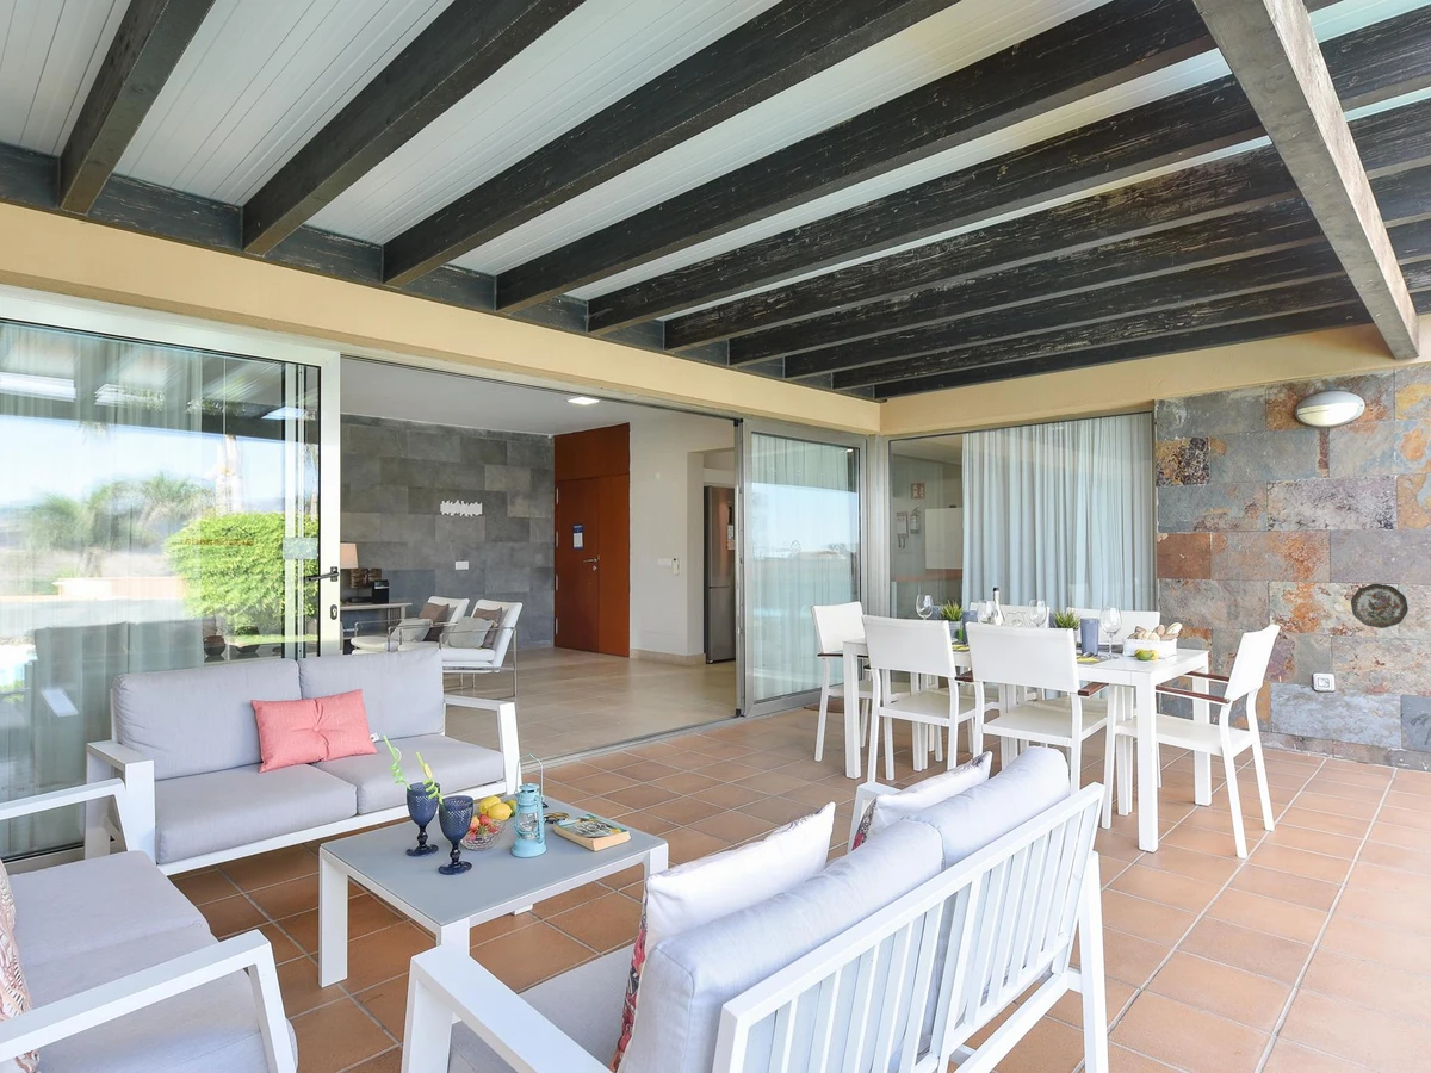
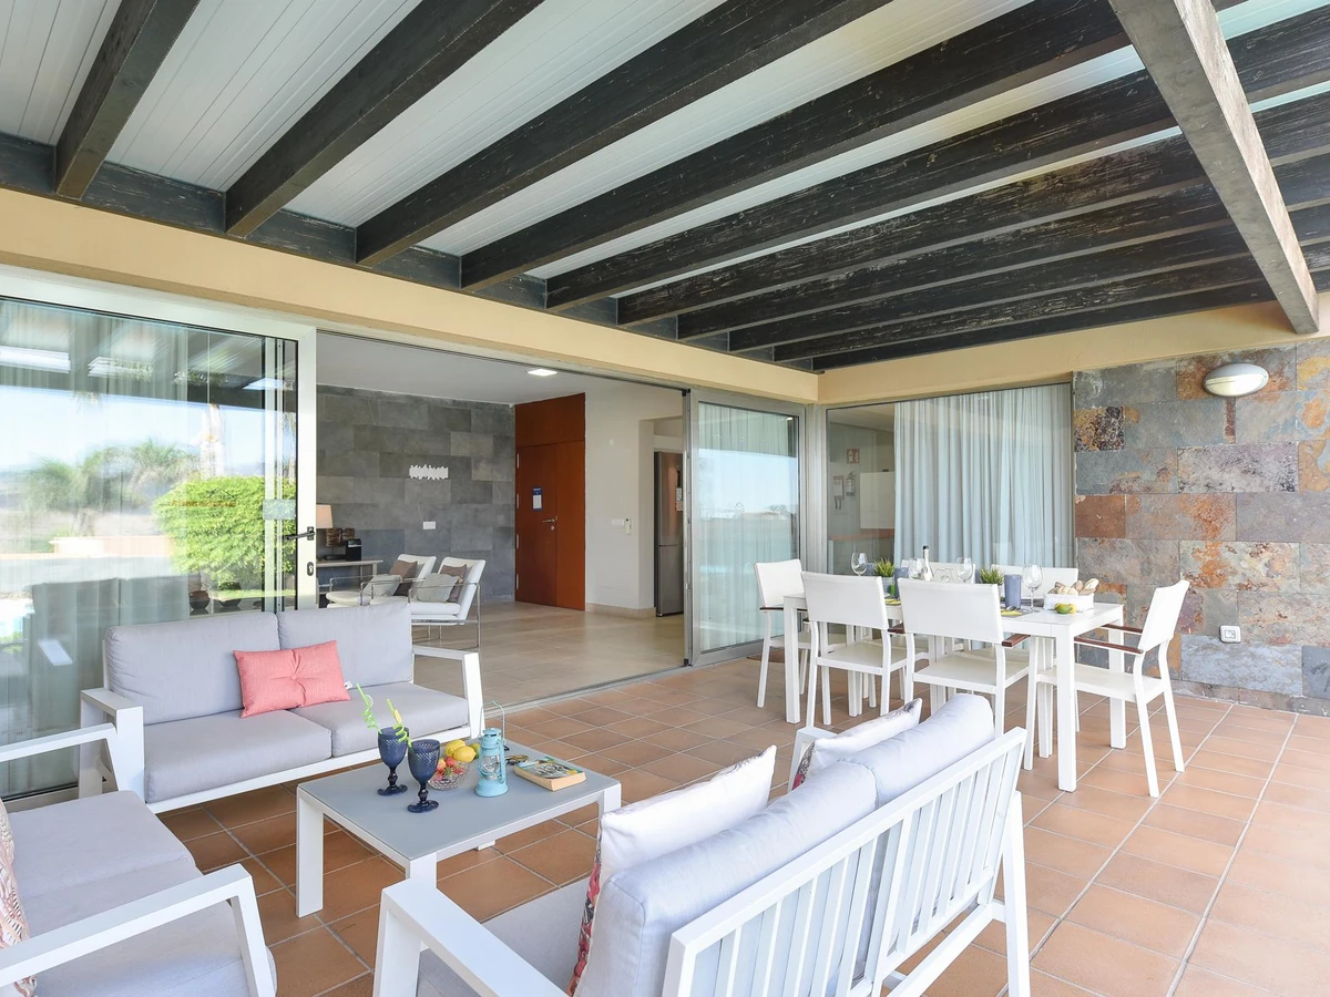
- decorative plate (1379, 606)
